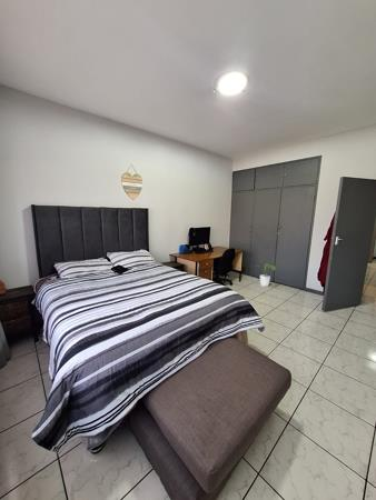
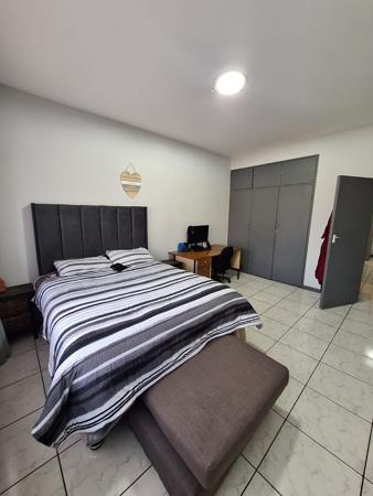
- house plant (264, 273)
